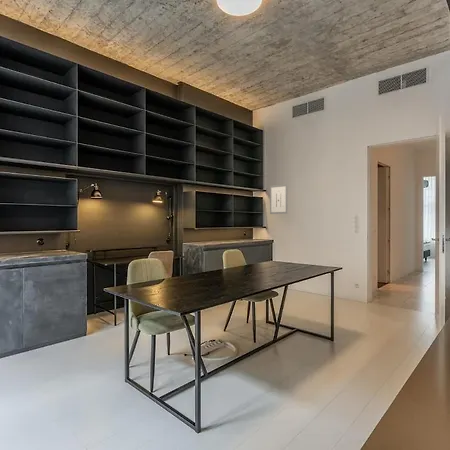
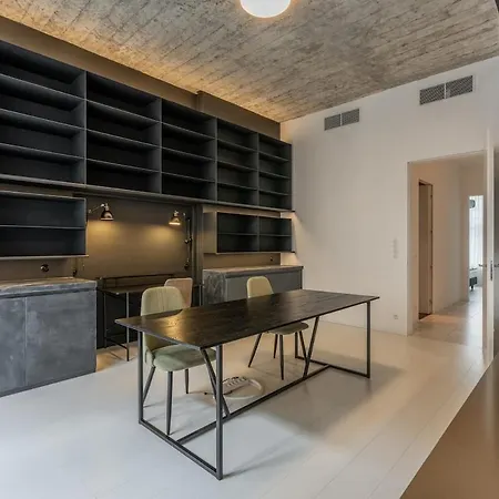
- wall art (278, 199)
